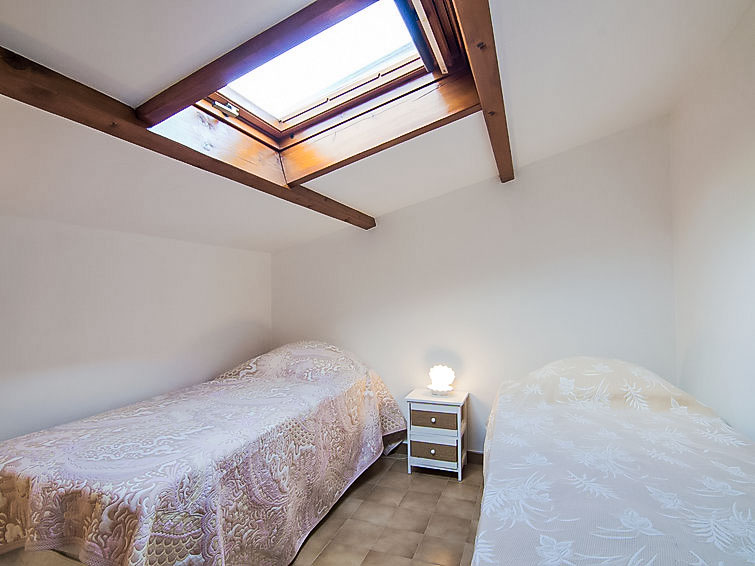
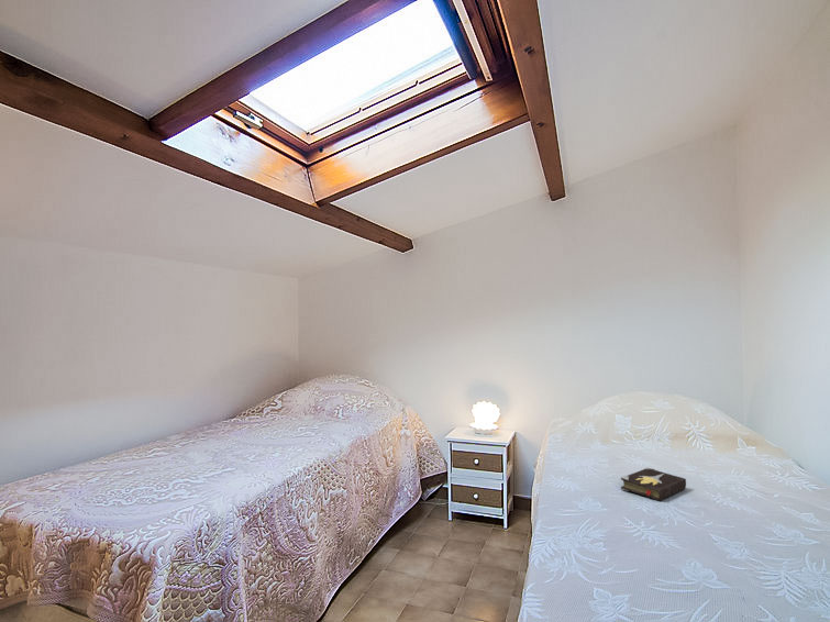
+ hardback book (653, 482)
